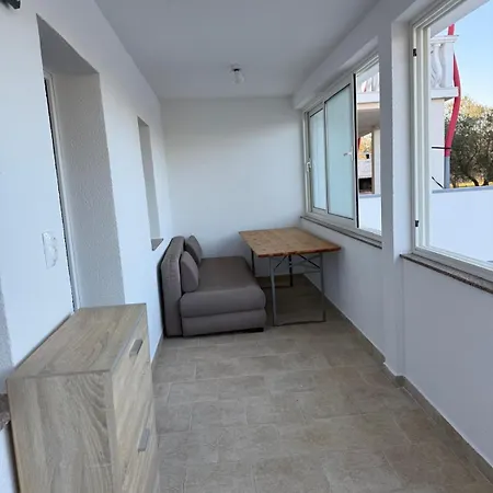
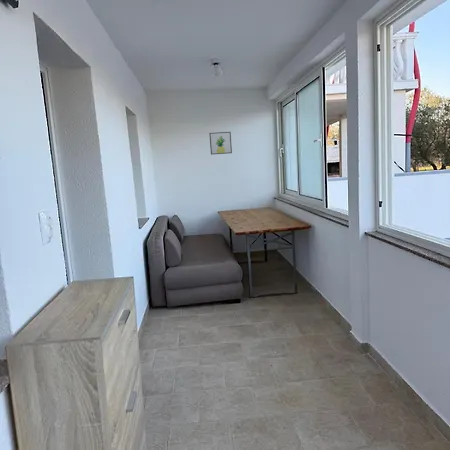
+ wall art (220, 143)
